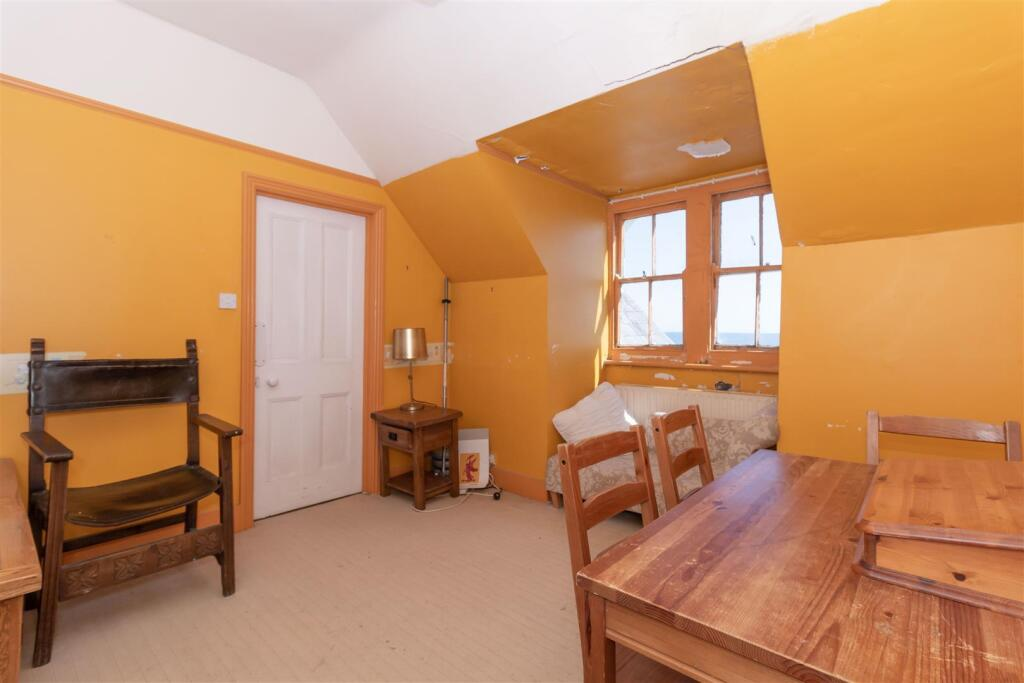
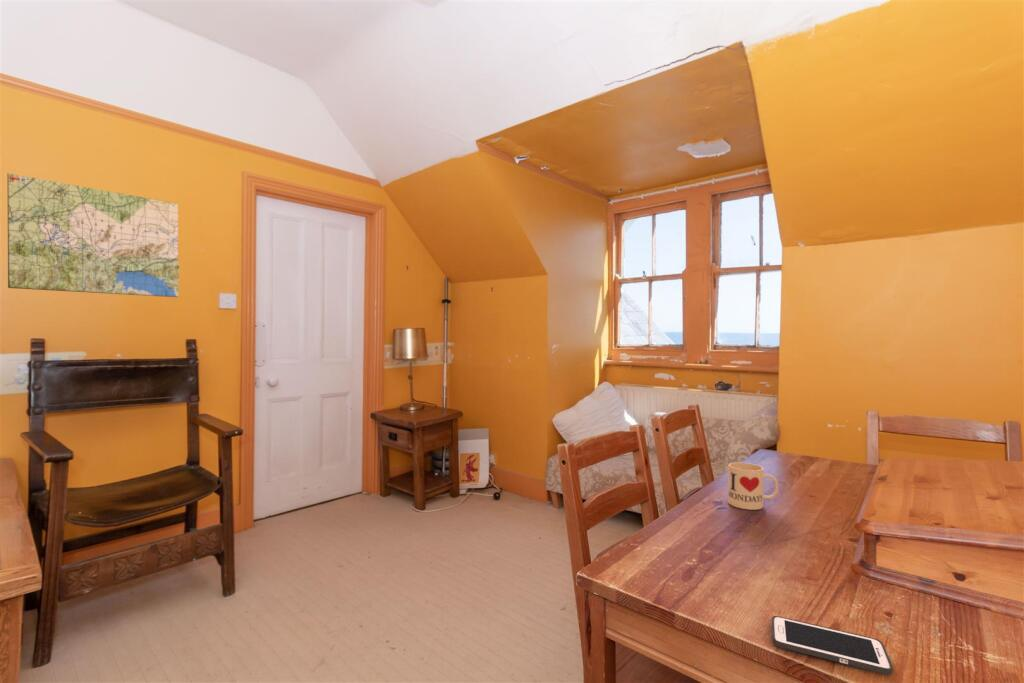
+ road map (102, 241)
+ cell phone (827, 643)
+ mug (752, 486)
